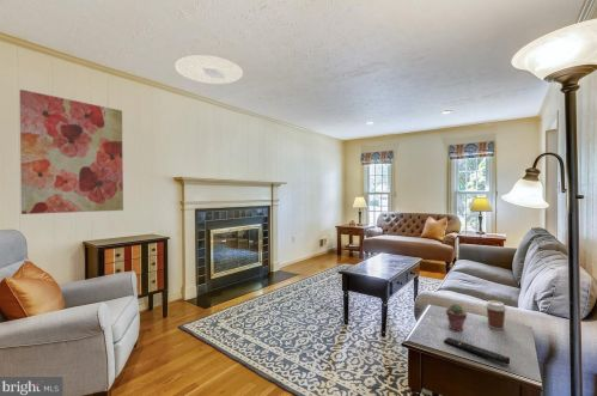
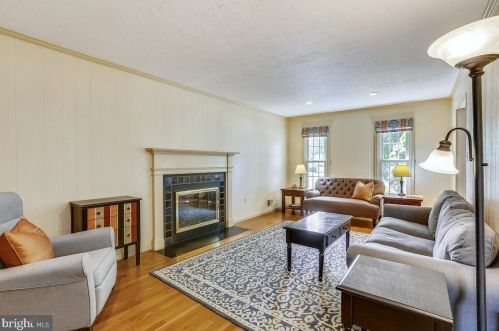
- coffee cup (495, 315)
- potted succulent (456, 316)
- ceiling light (209, 67)
- wall art (77, 157)
- remote control (475, 349)
